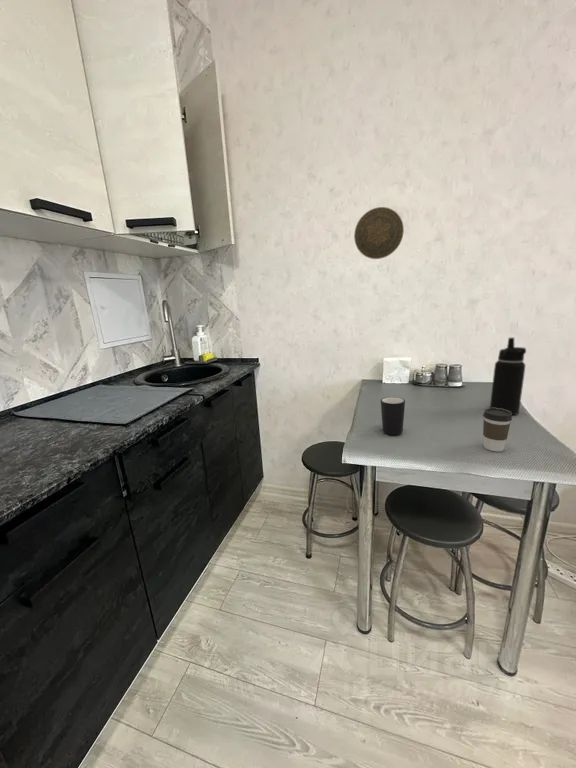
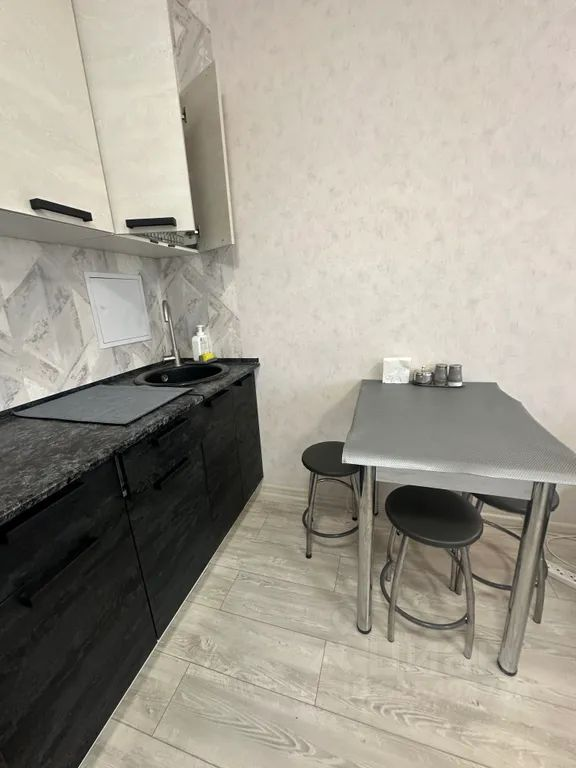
- water bottle (509, 376)
- decorative plate (378, 233)
- coffee cup (495, 430)
- mug (391, 414)
